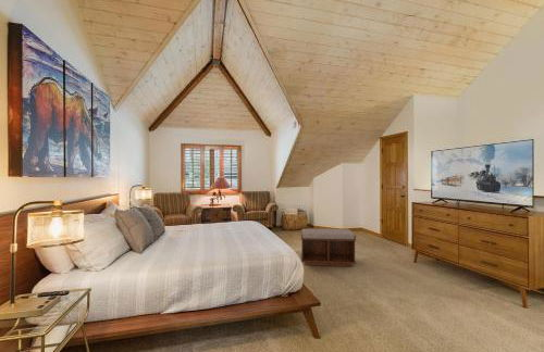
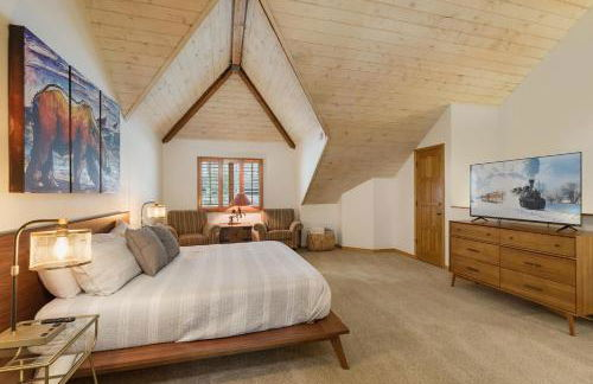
- bench (326, 246)
